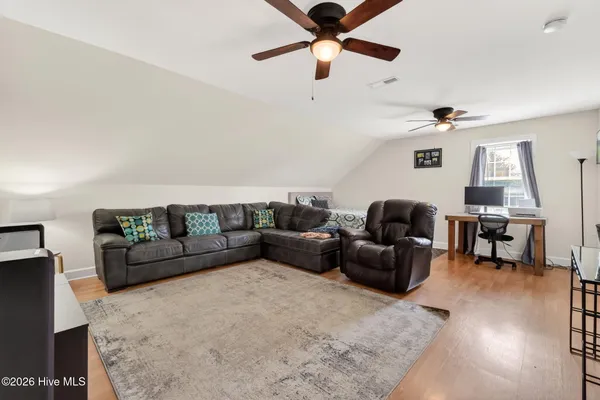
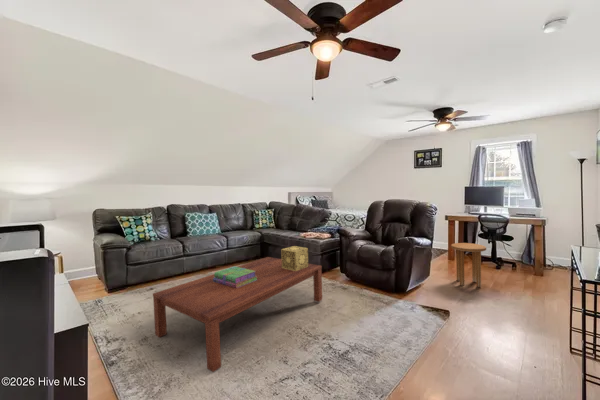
+ stack of books (235, 276)
+ decorative box (294, 257)
+ side table (472, 264)
+ coffee table (248, 297)
